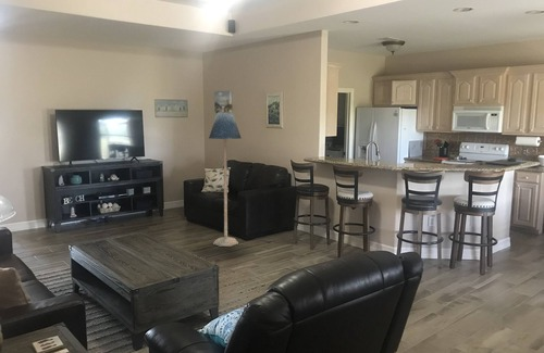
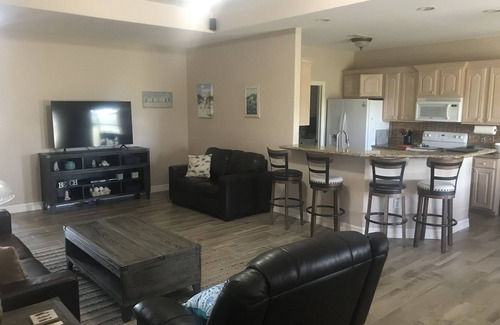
- floor lamp (225, 178)
